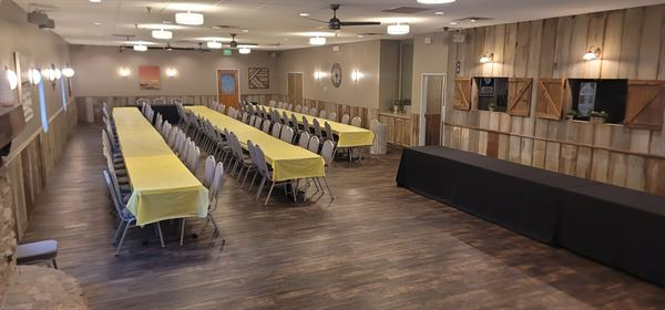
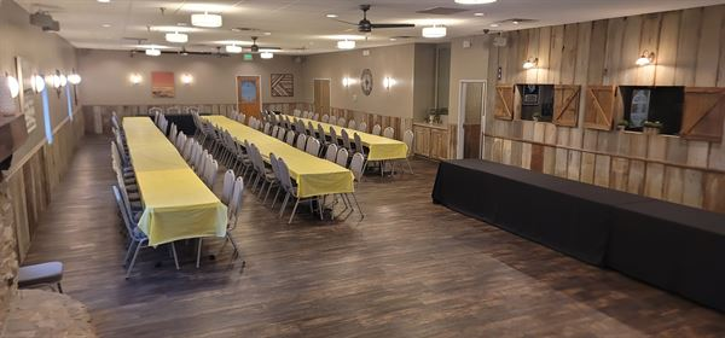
- trash can (378, 137)
